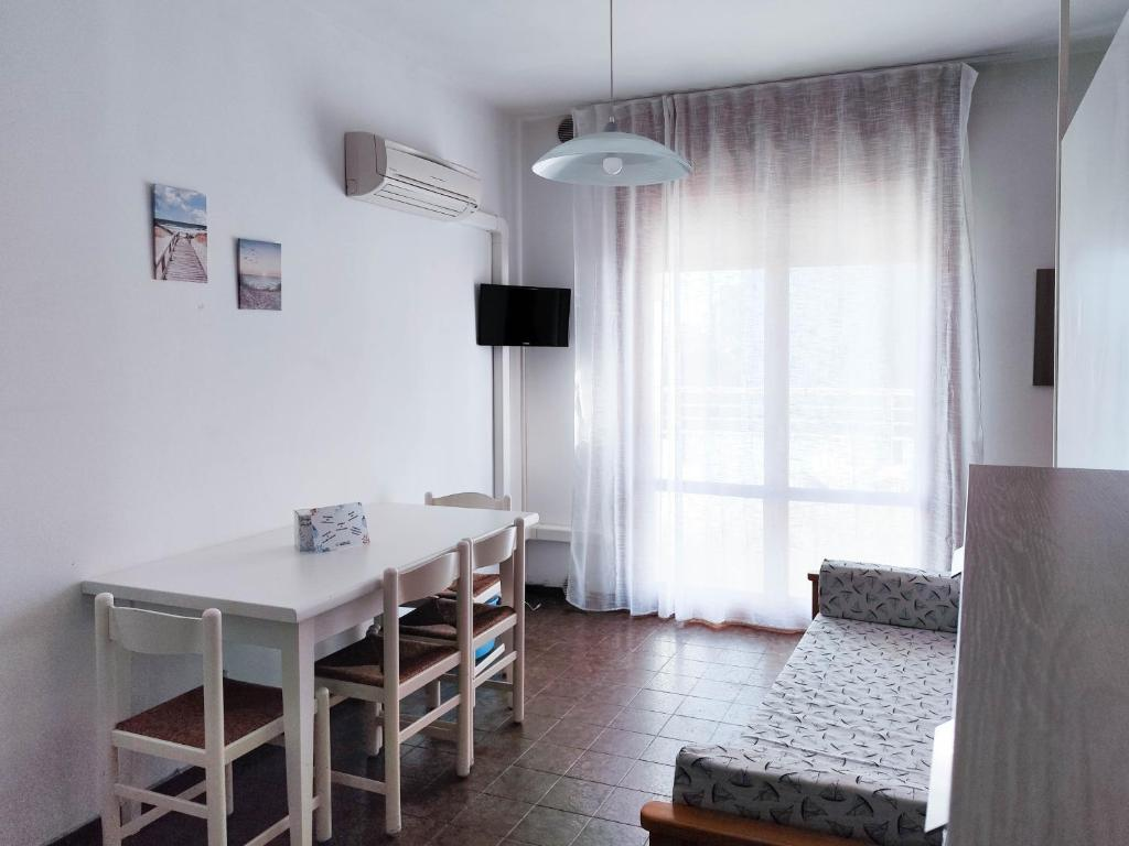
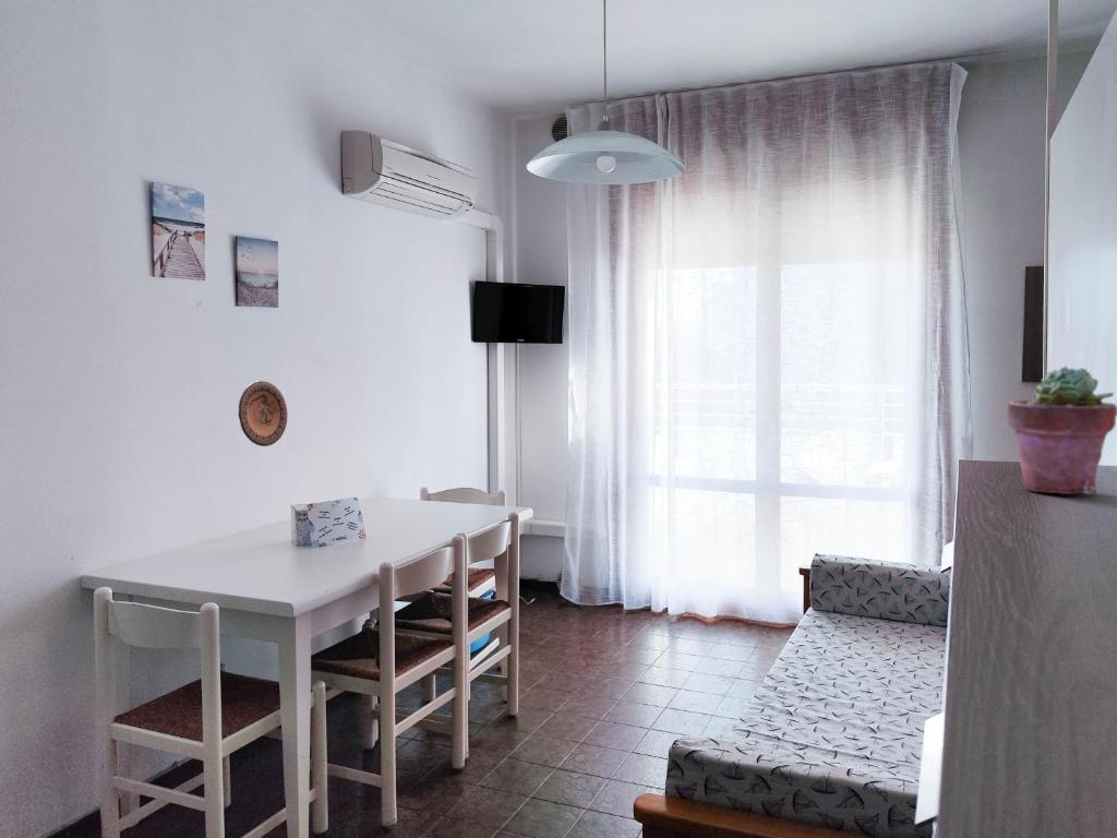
+ potted succulent (1060, 428)
+ decorative plate (262, 414)
